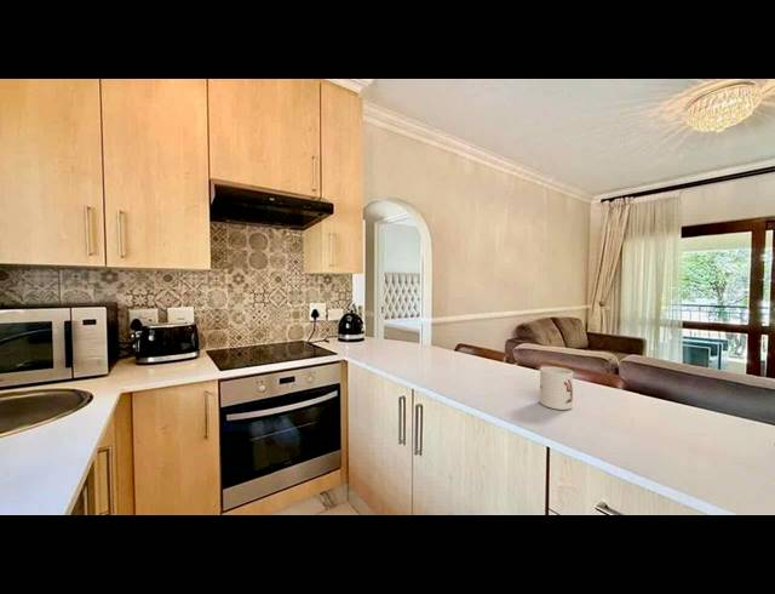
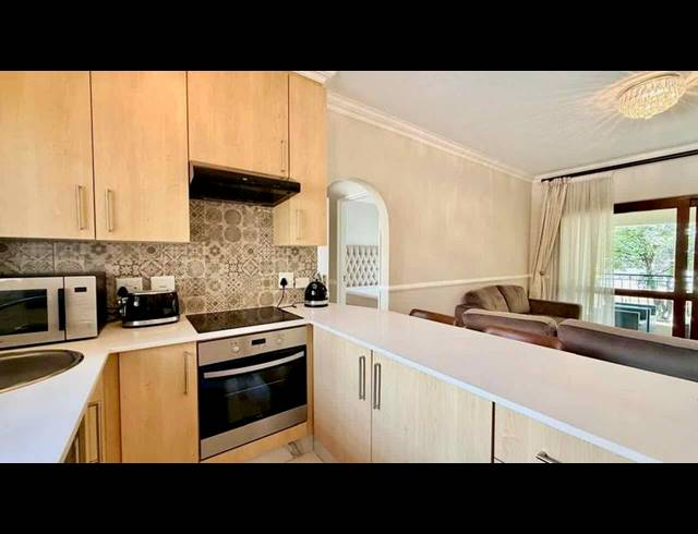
- mug (557, 385)
